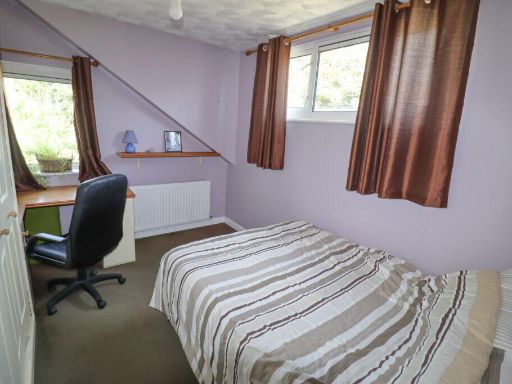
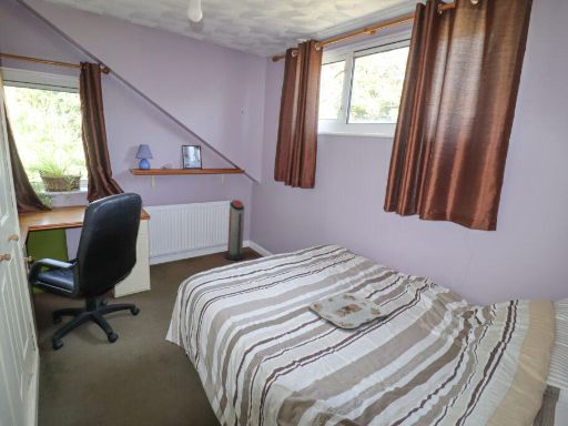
+ air purifier (235, 229)
+ serving tray (347, 308)
